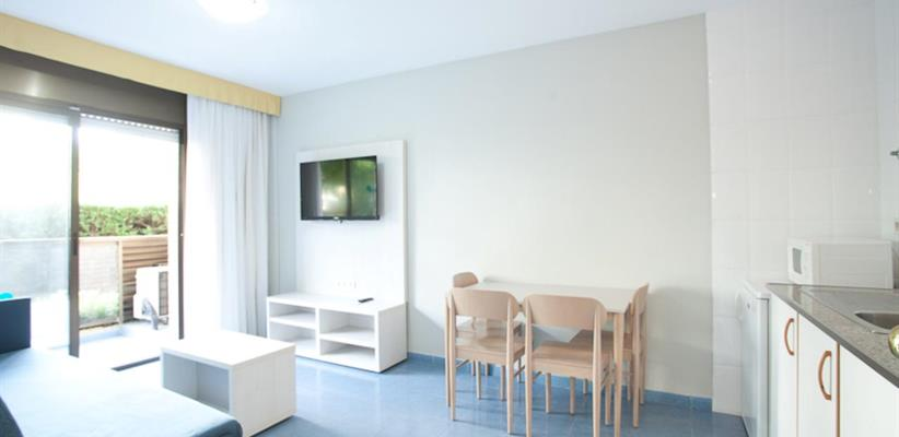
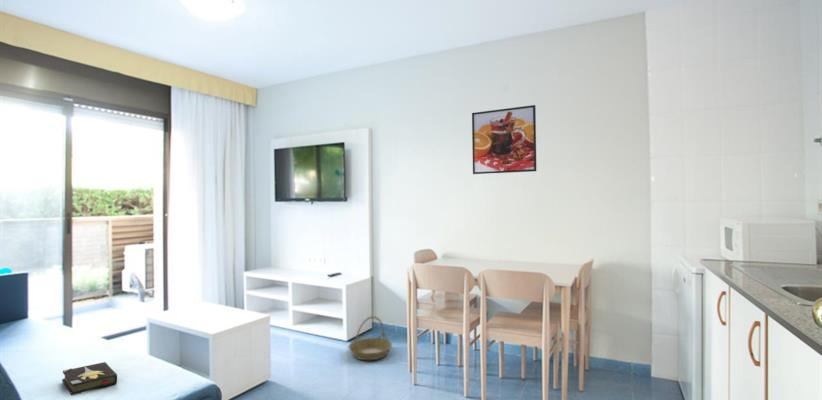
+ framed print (503, 141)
+ basket (370, 338)
+ hardback book (89, 376)
